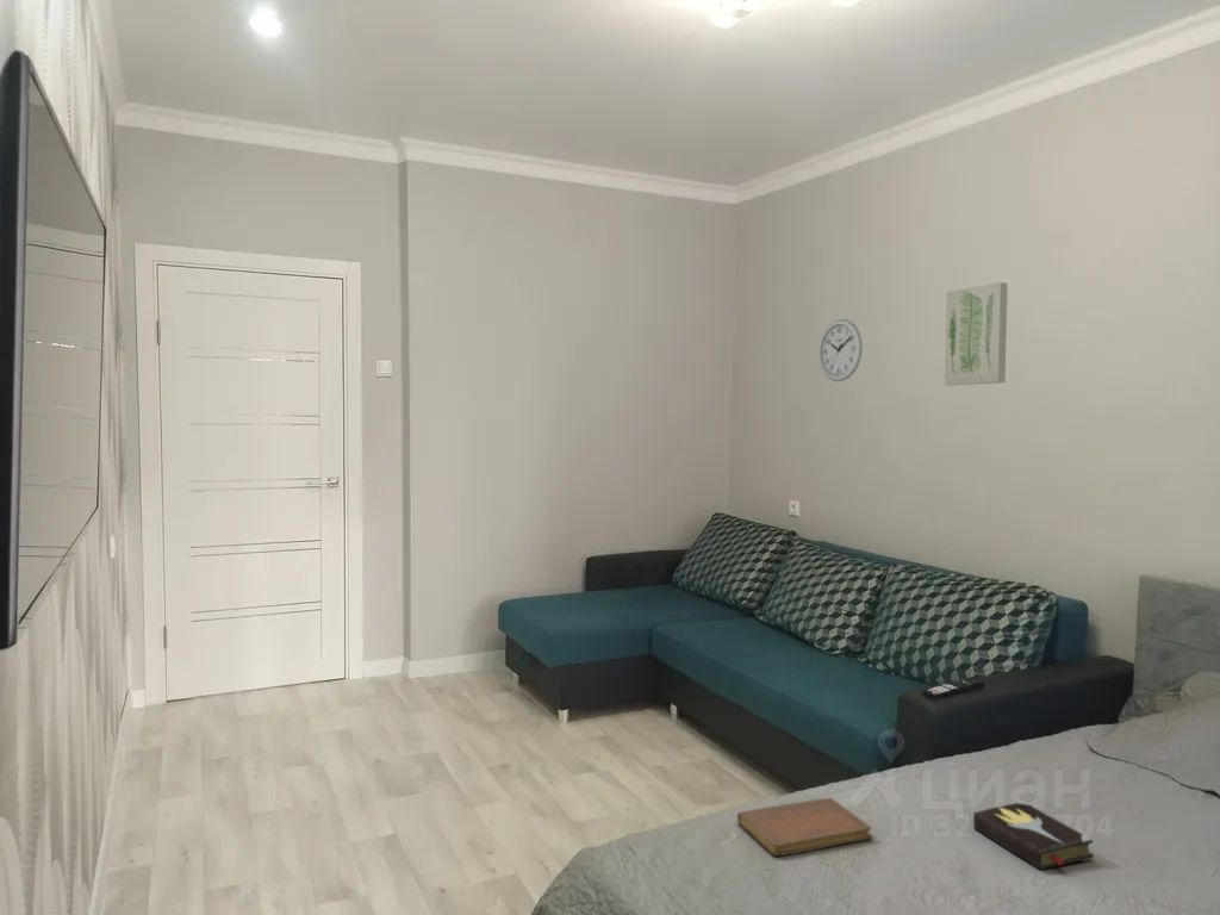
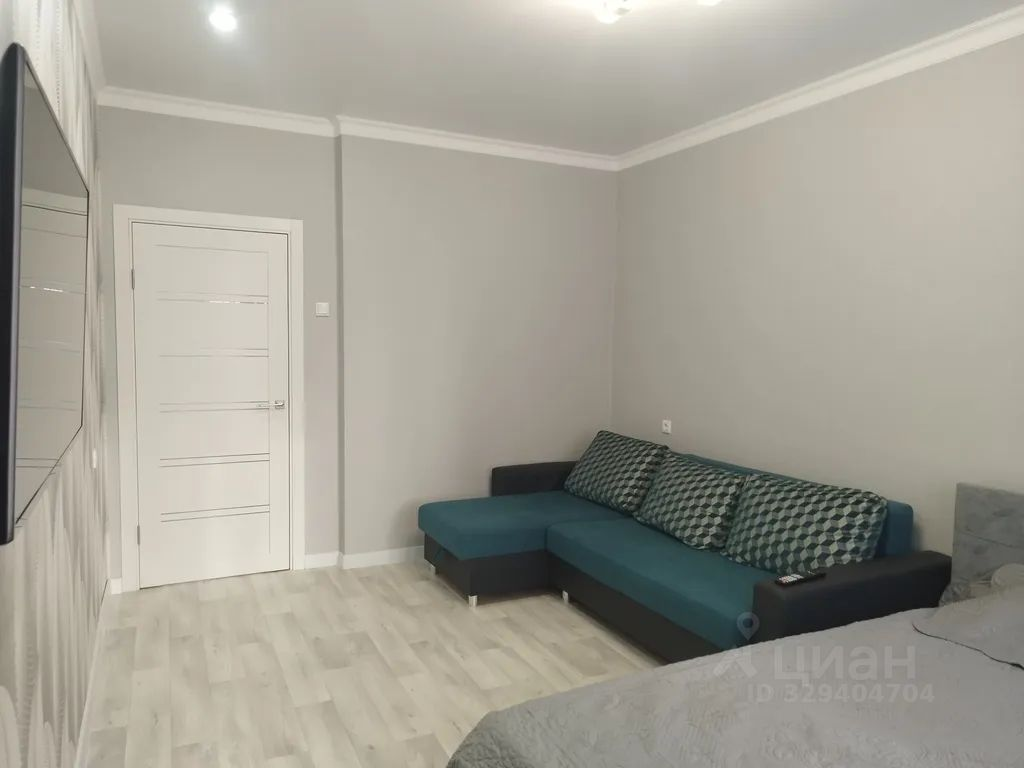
- wall art (975, 335)
- notebook (803, 824)
- hardback book (1031, 832)
- wall clock (839, 350)
